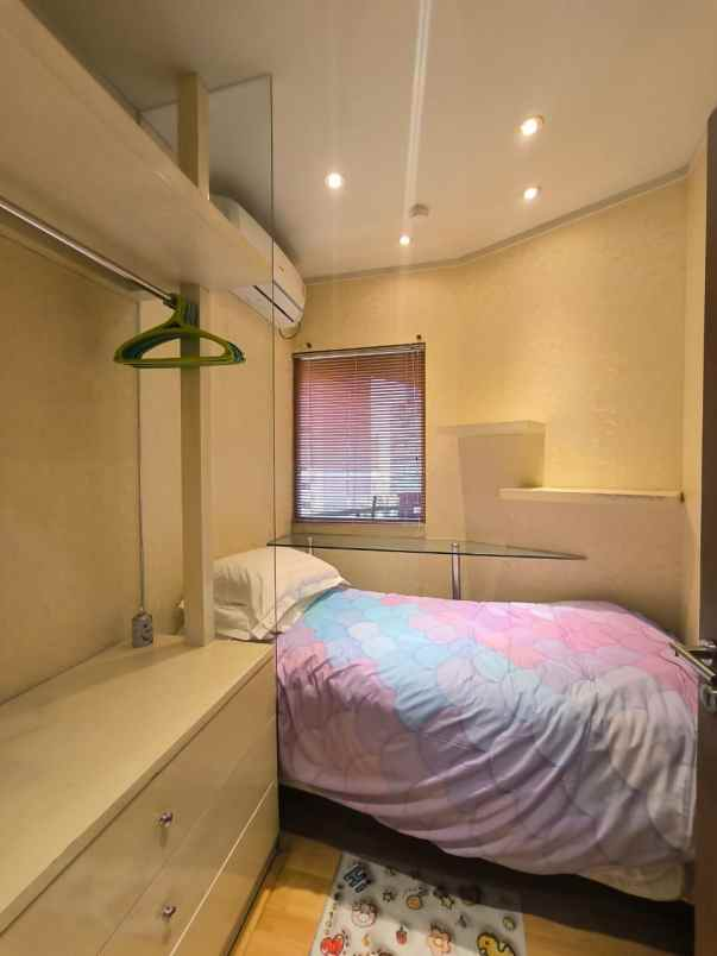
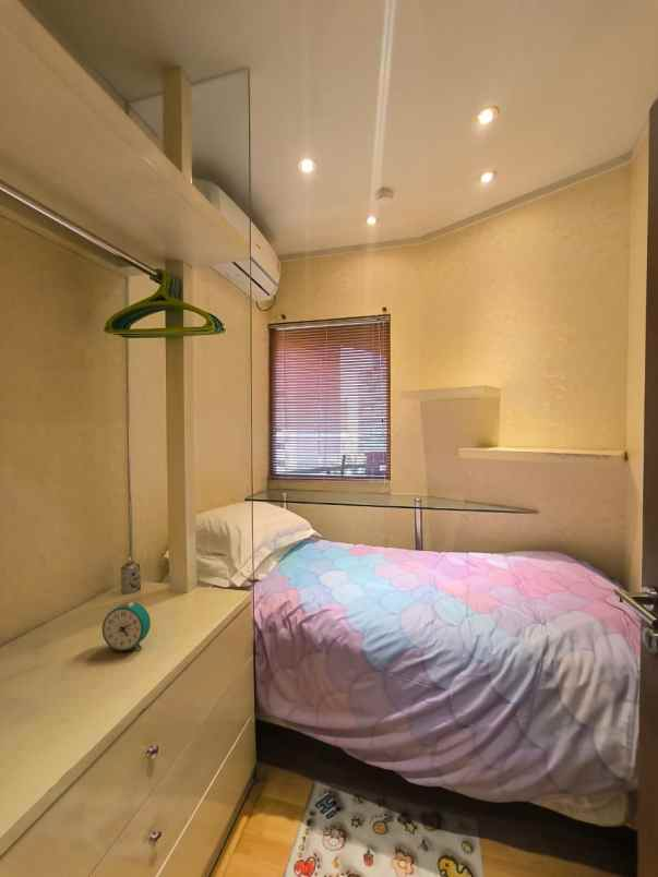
+ alarm clock (129, 623)
